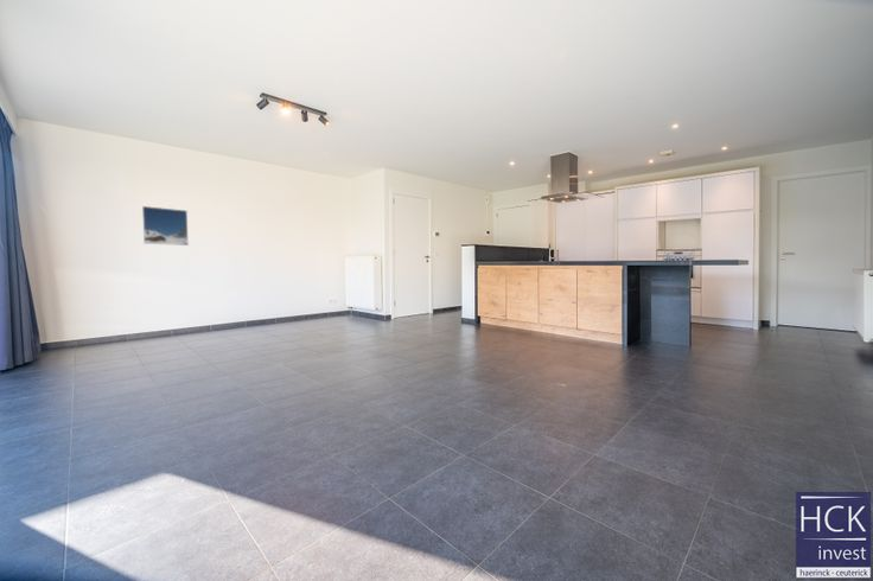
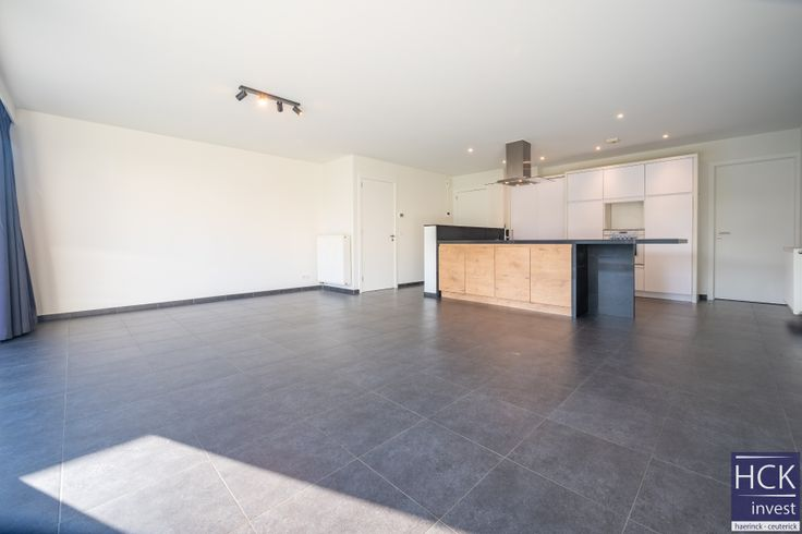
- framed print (166, 226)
